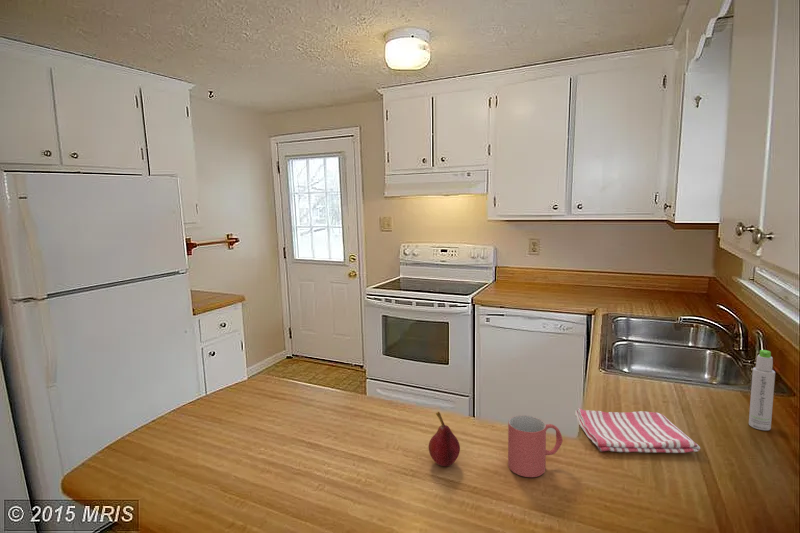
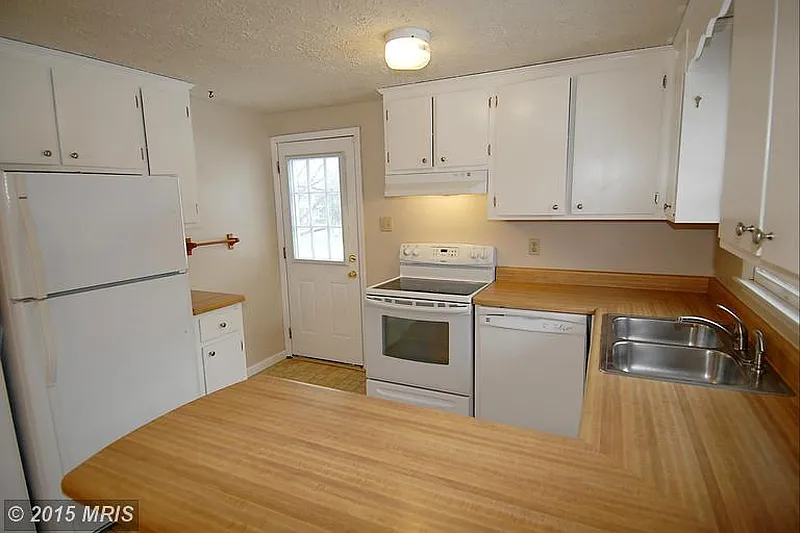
- bottle (762, 389)
- dish towel (632, 429)
- fruit (444, 437)
- mug (535, 443)
